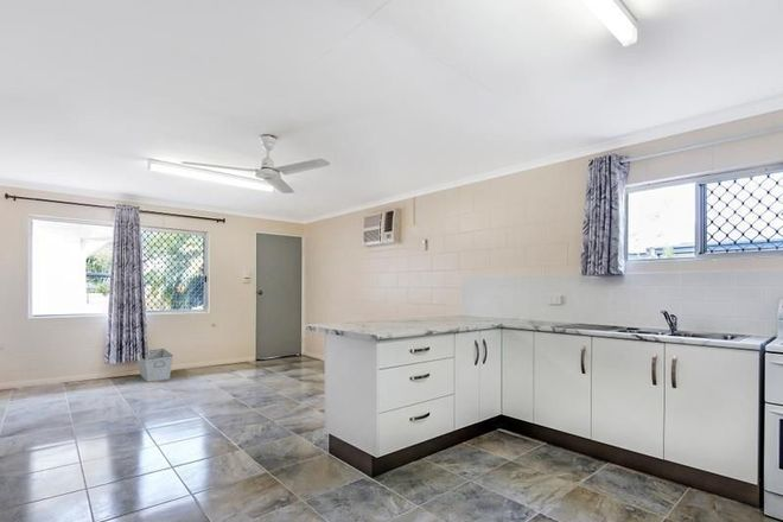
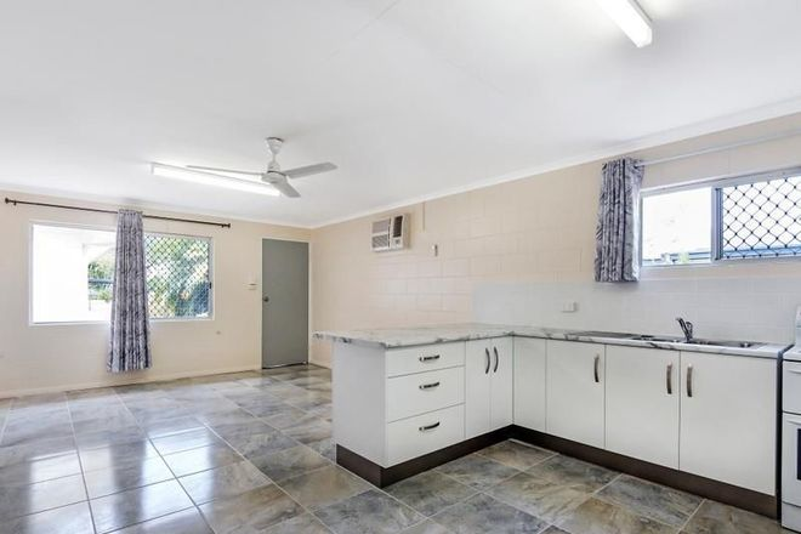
- storage bin (154, 364)
